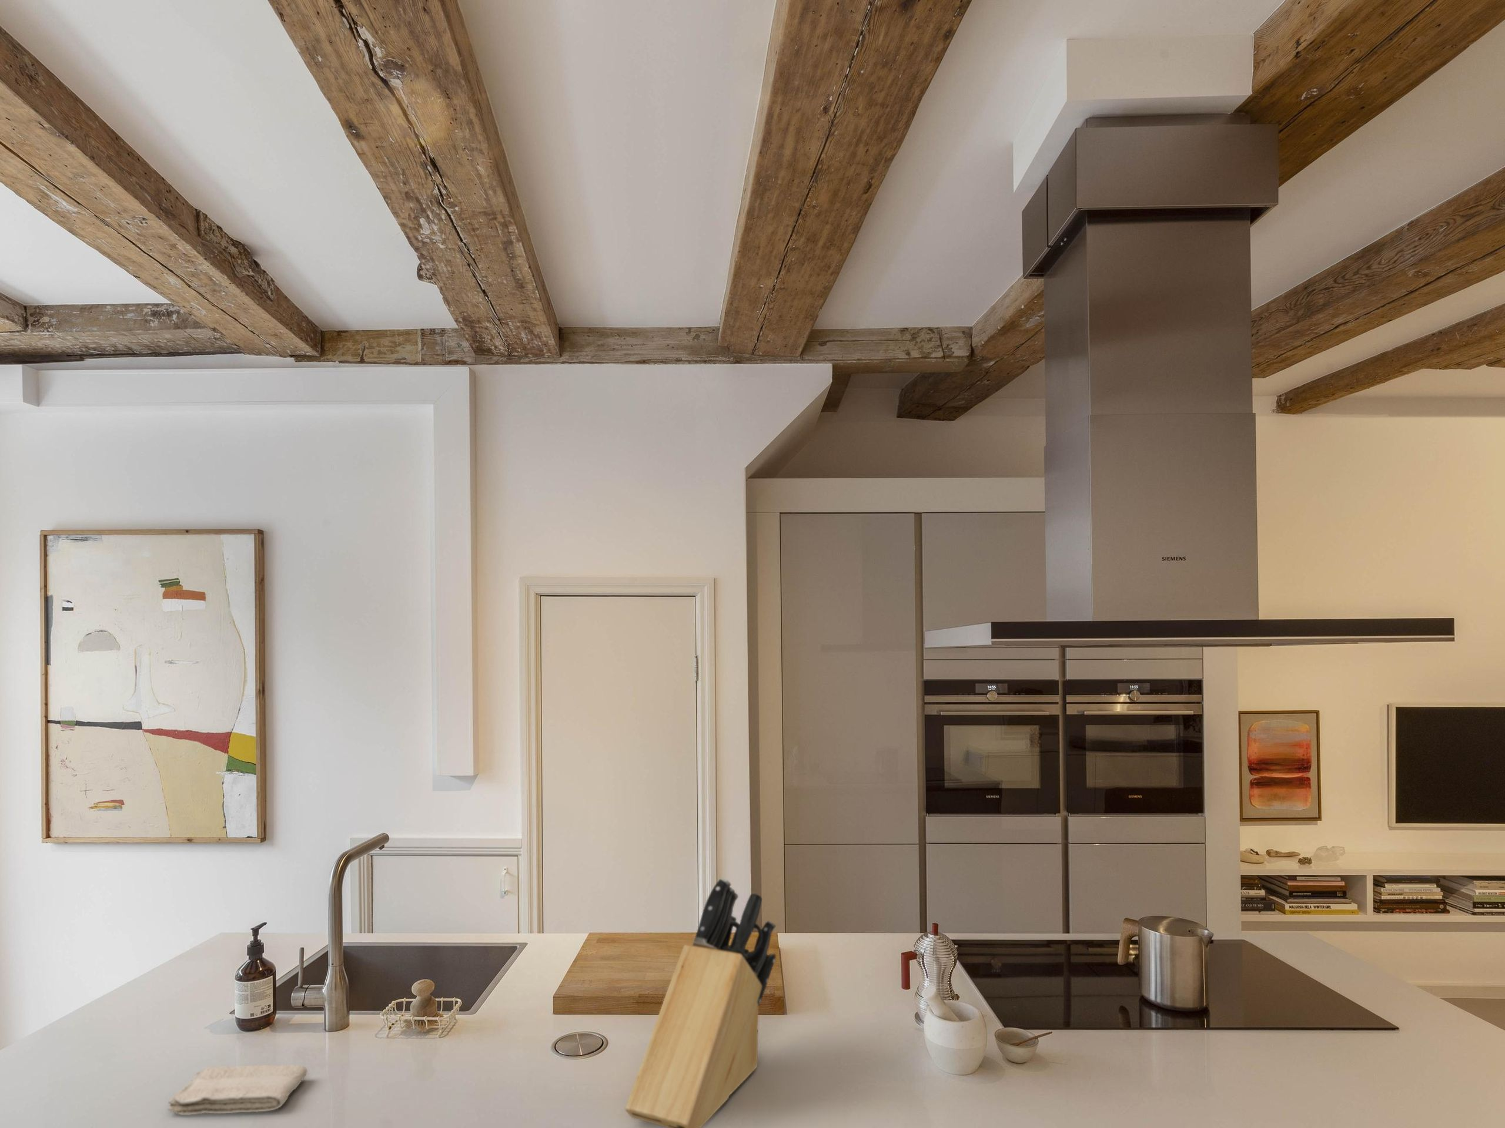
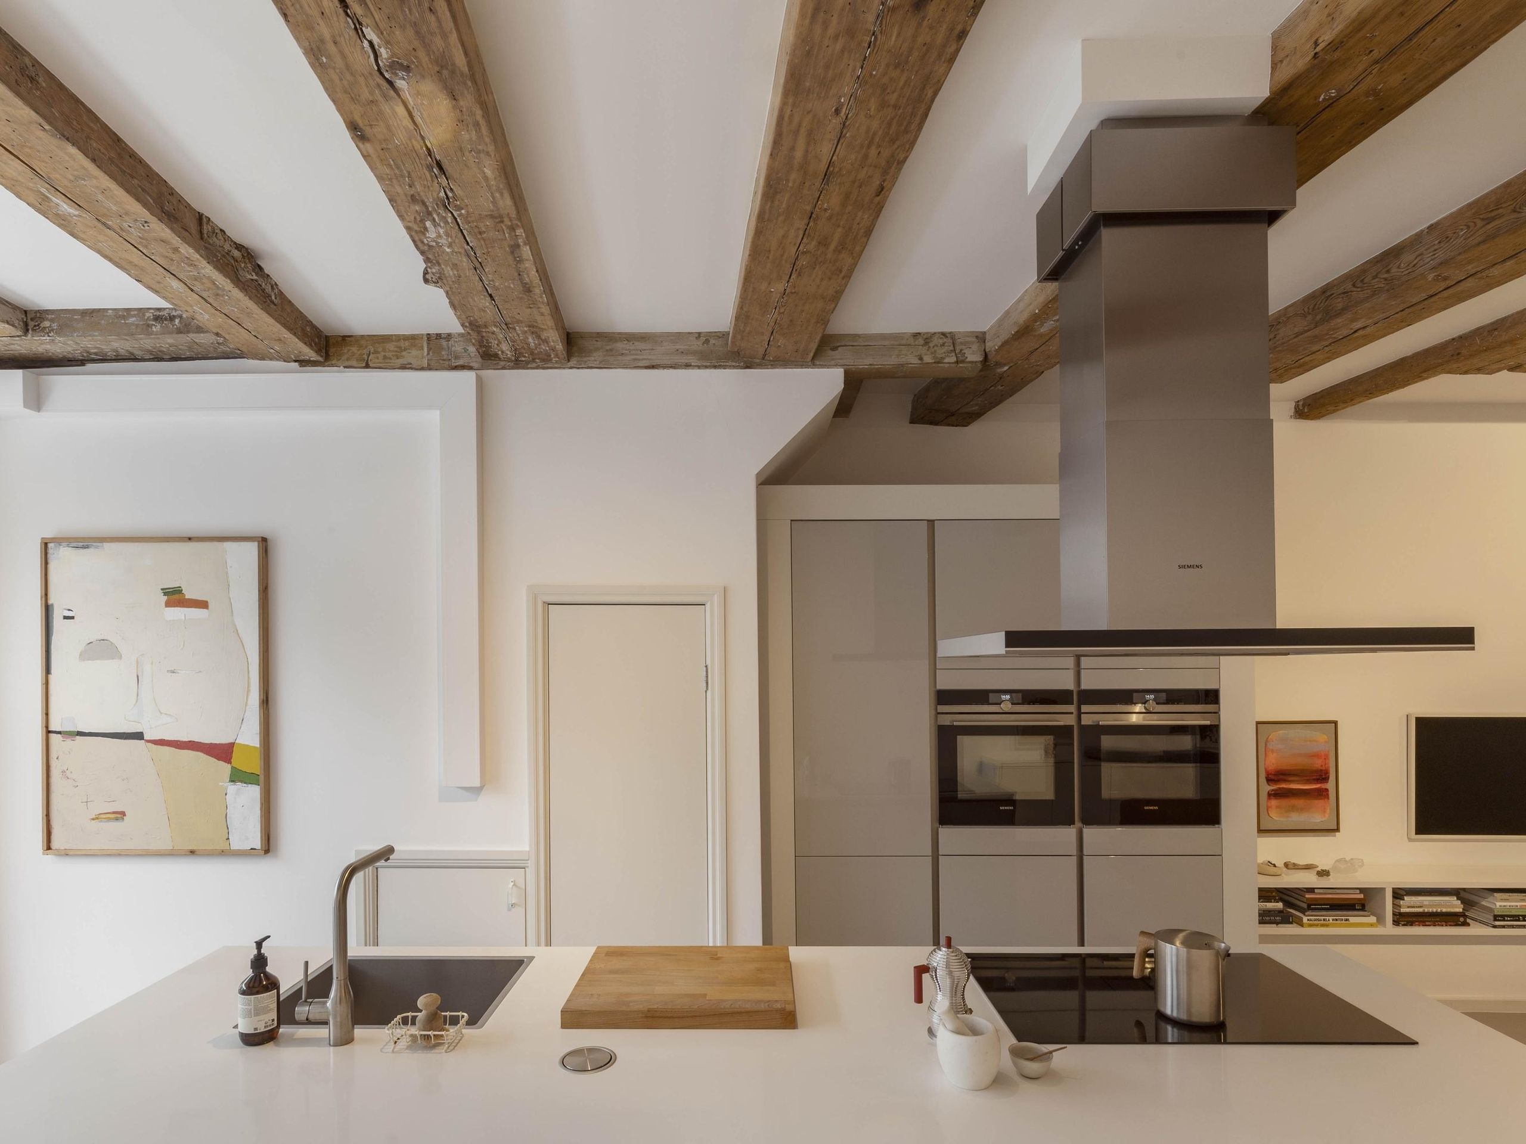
- washcloth (239, 1087)
- knife block (709, 989)
